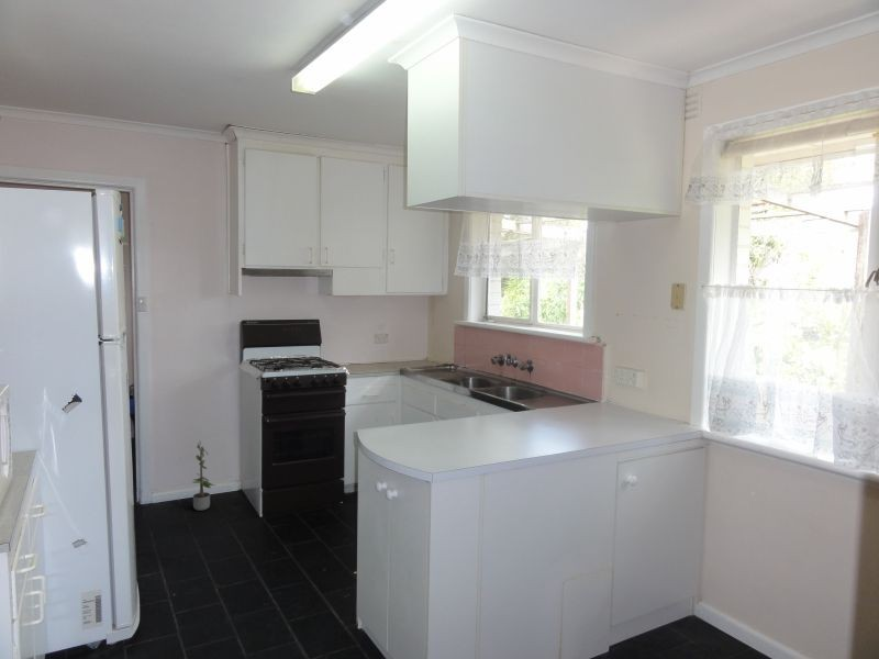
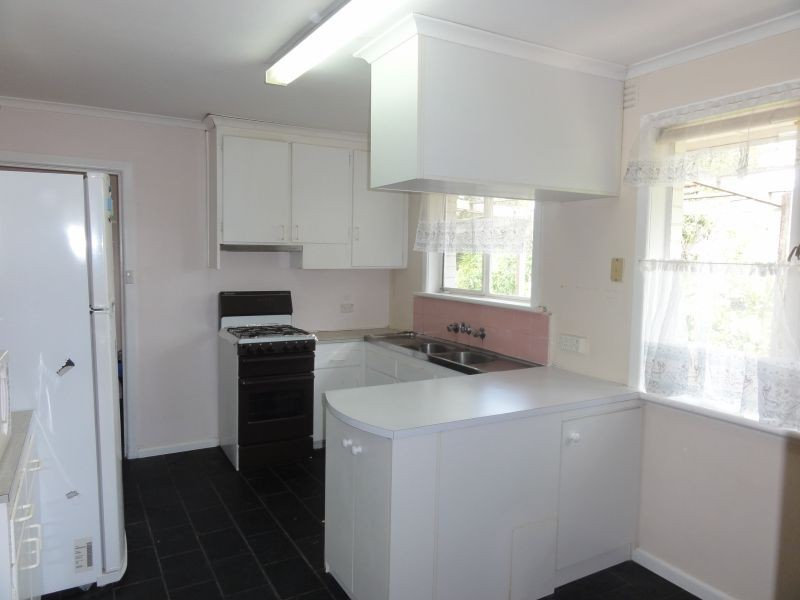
- potted plant (201, 473)
